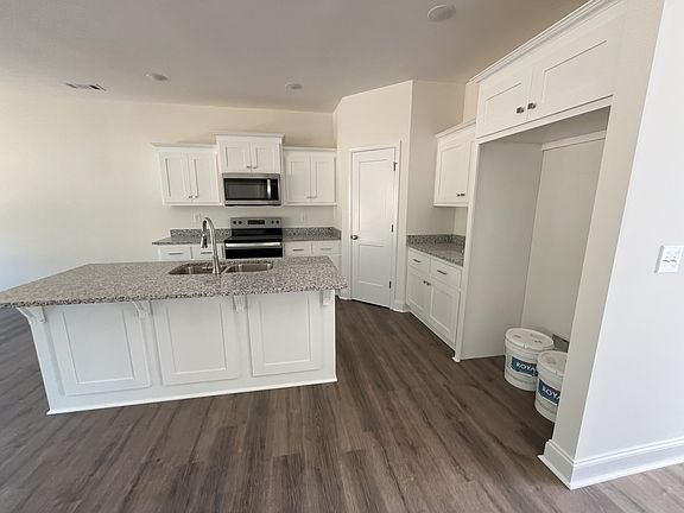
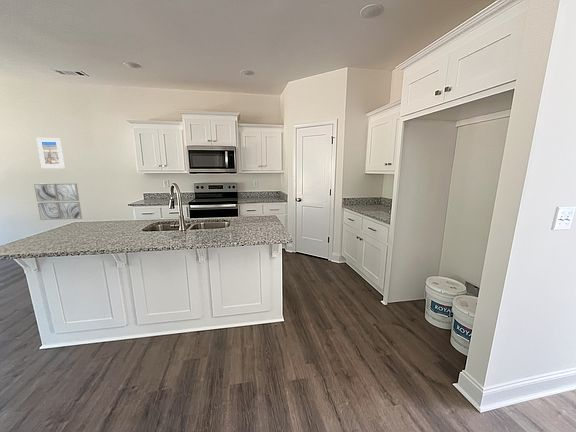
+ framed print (51, 153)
+ wall art (58, 202)
